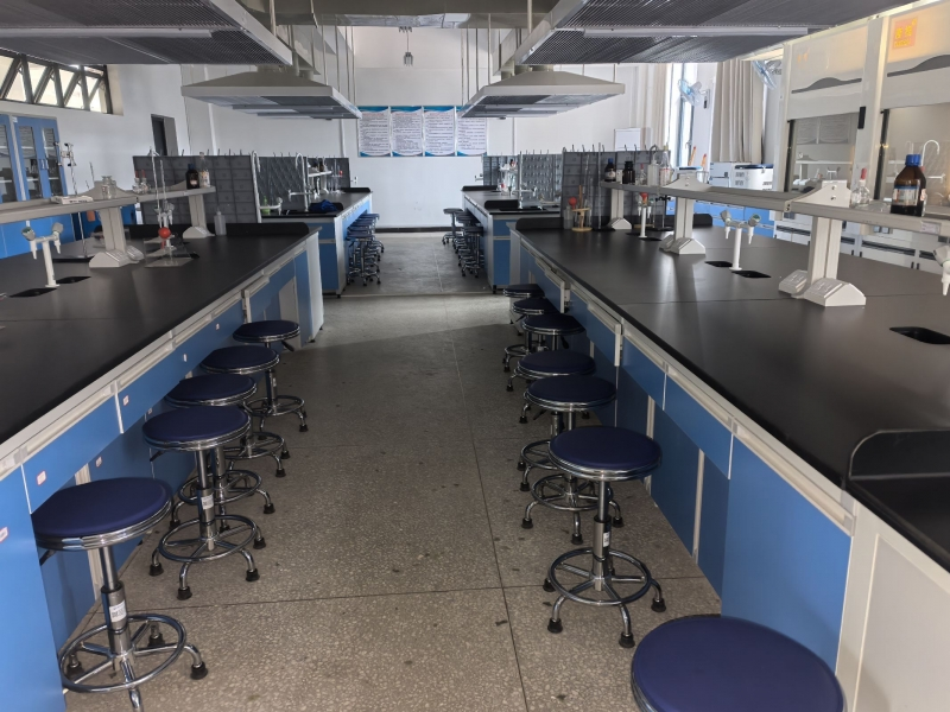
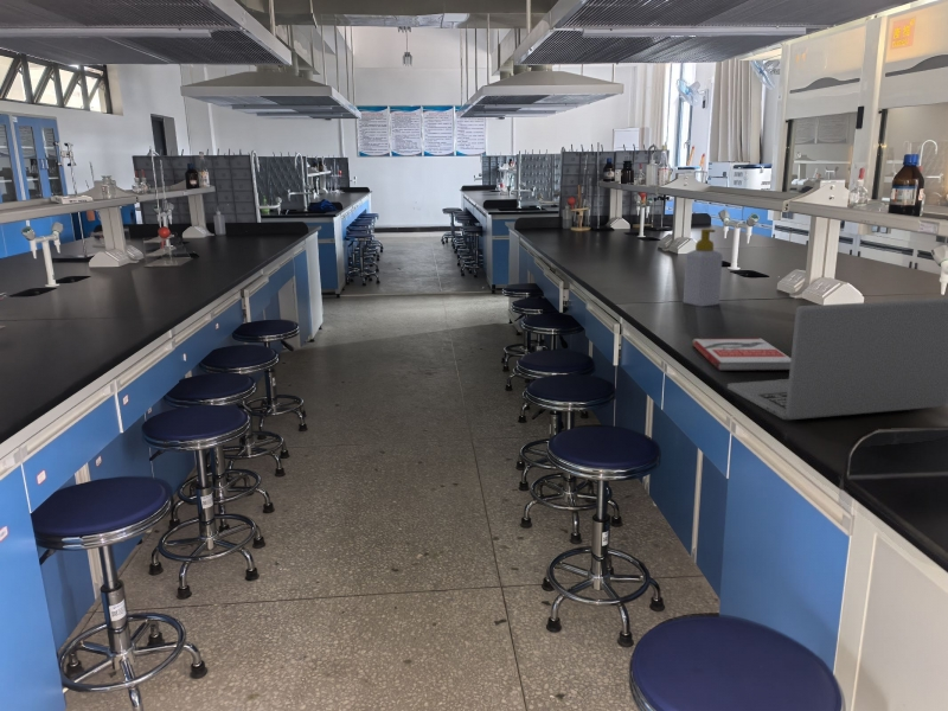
+ book (739, 353)
+ laptop (837, 347)
+ soap bottle (703, 267)
